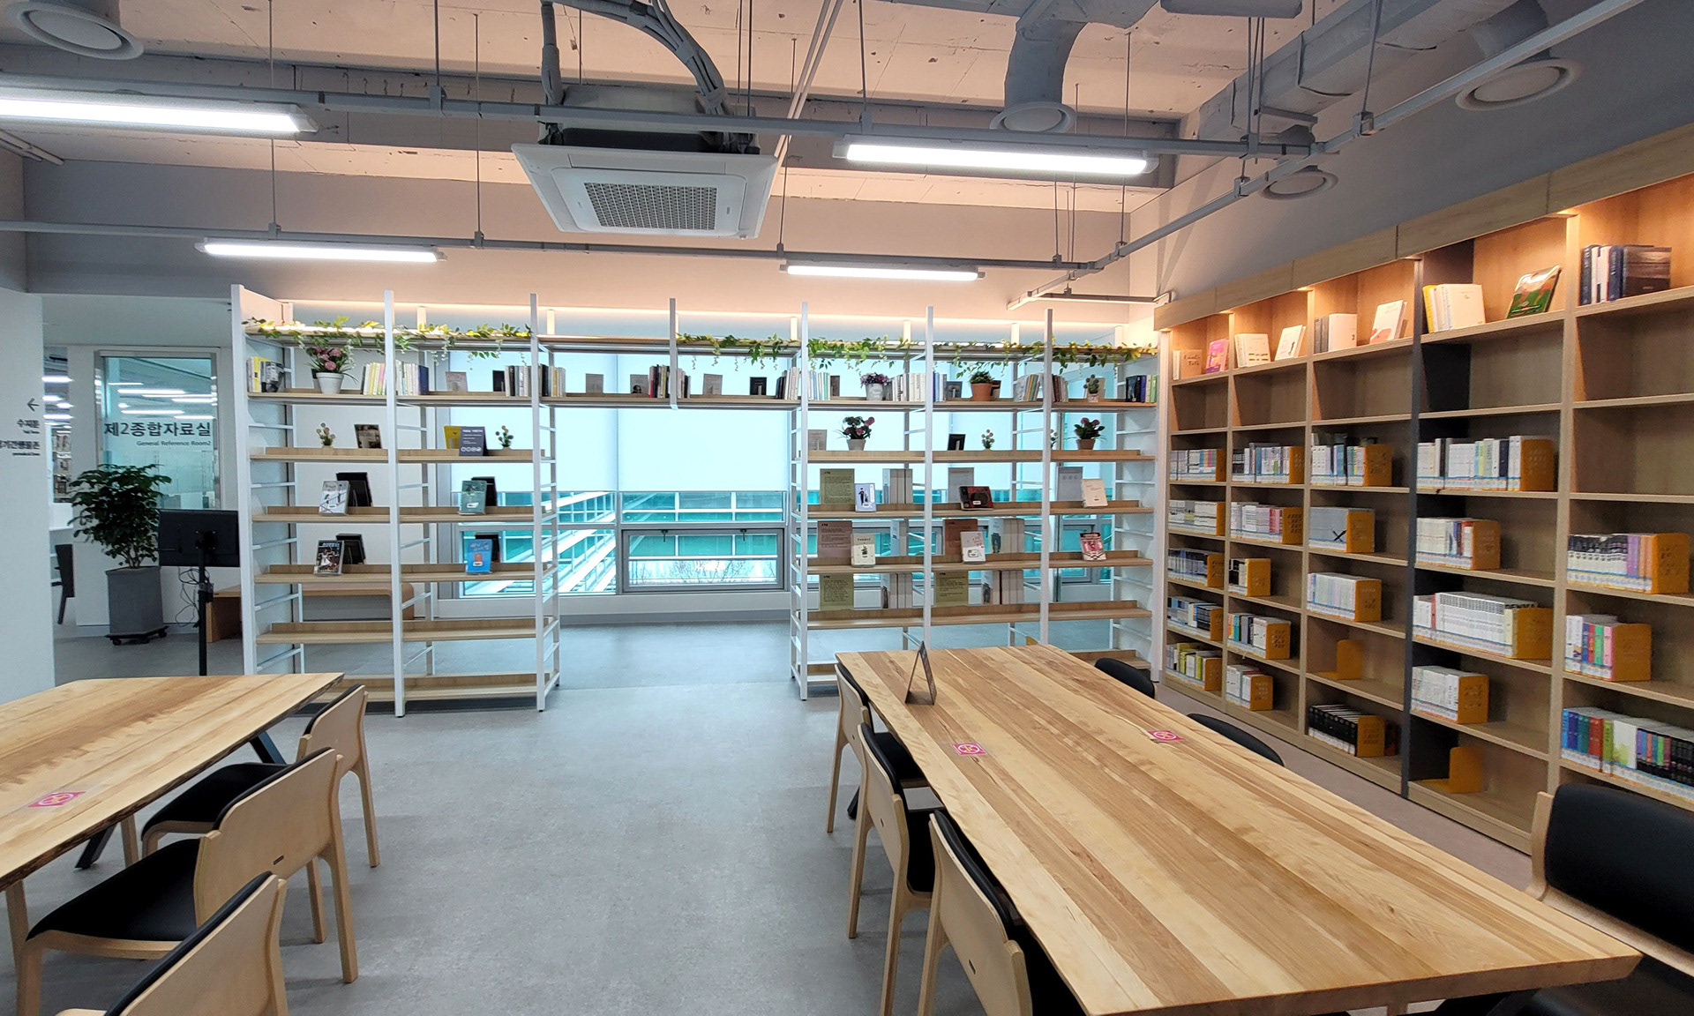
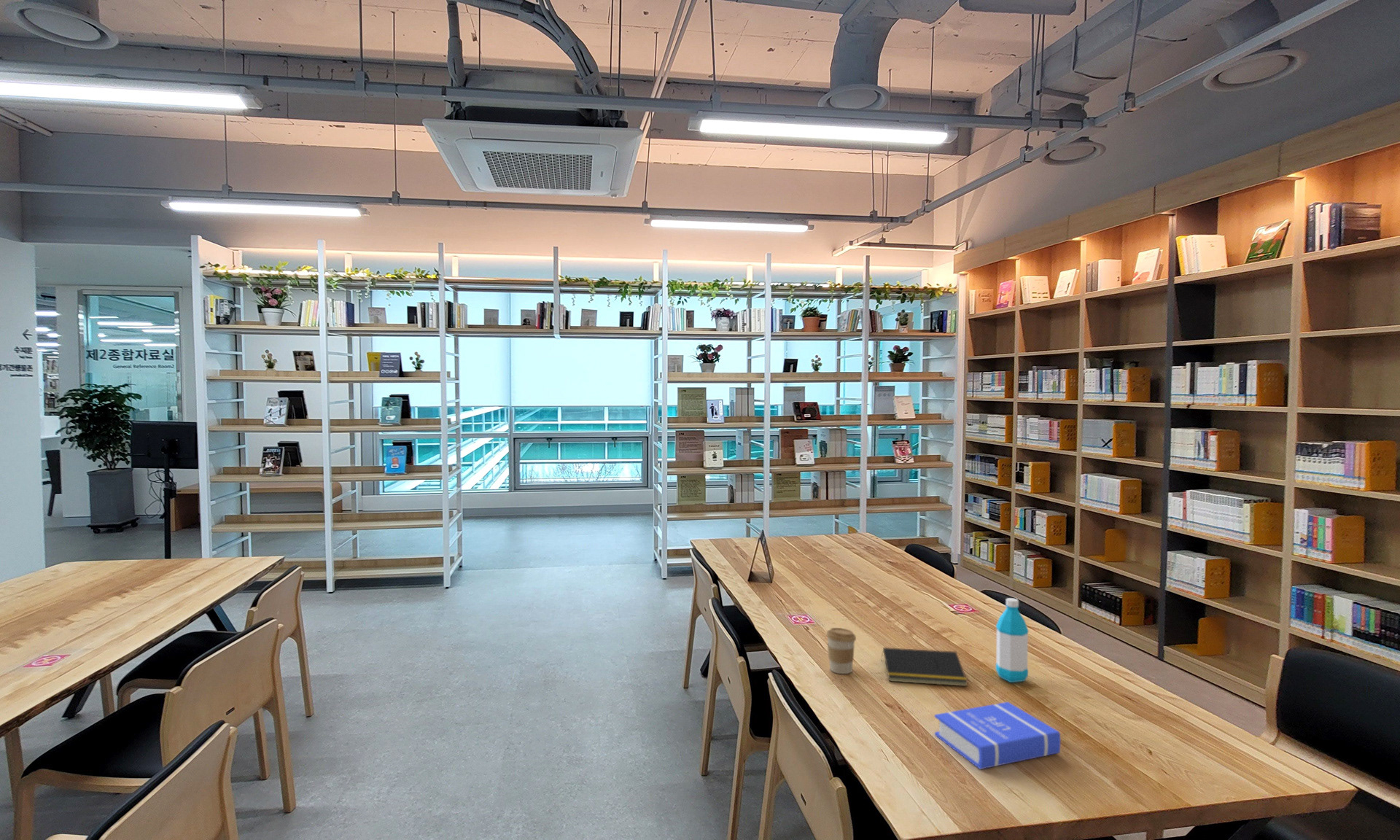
+ notepad (923, 666)
+ book (995, 734)
+ water bottle (1011, 639)
+ coffee cup (841, 649)
